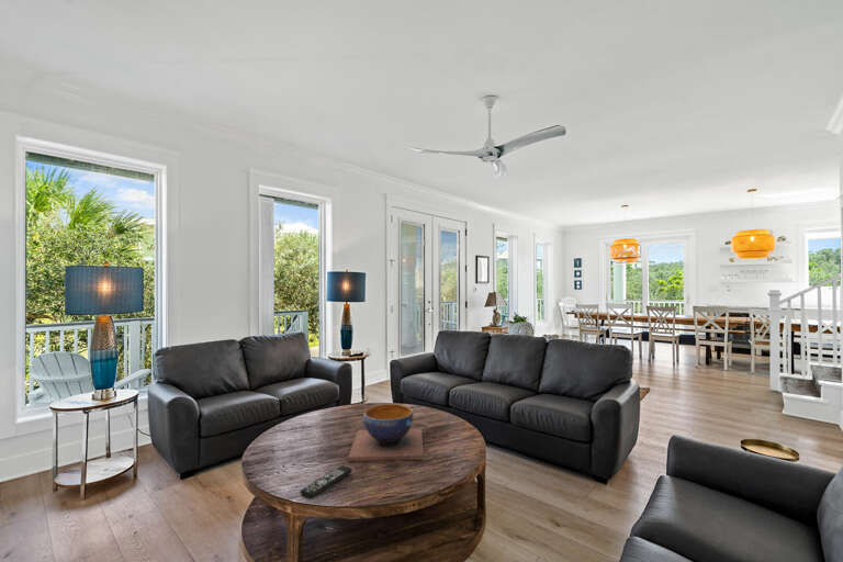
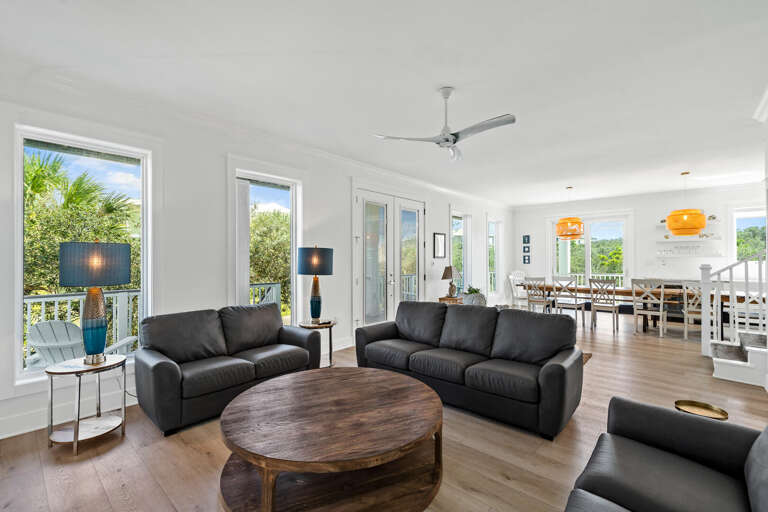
- decorative bowl (387, 428)
- remote control (327, 481)
